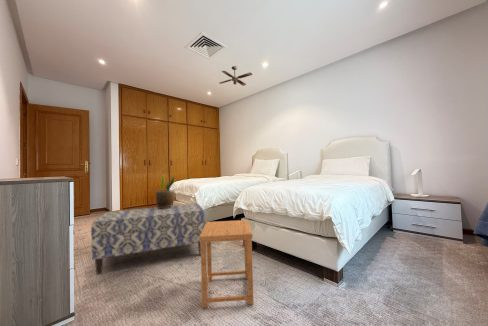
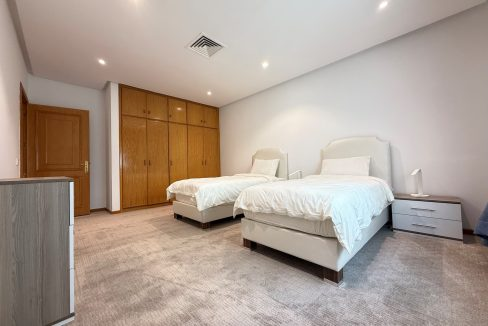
- bench (155, 233)
- ceiling fan (234, 75)
- side table (228, 271)
- potted plant (166, 190)
